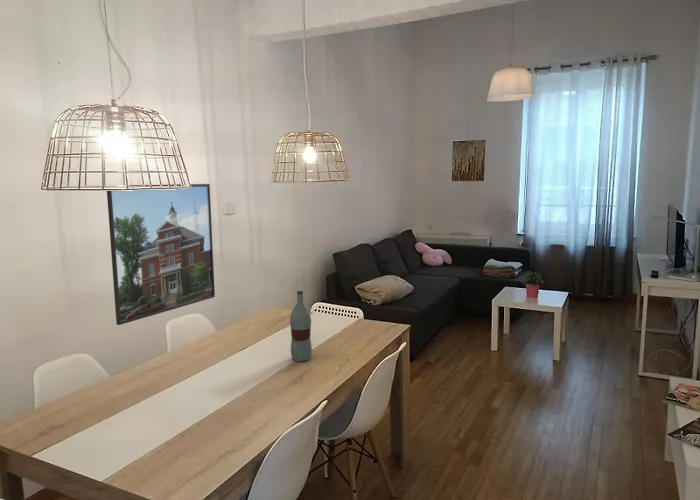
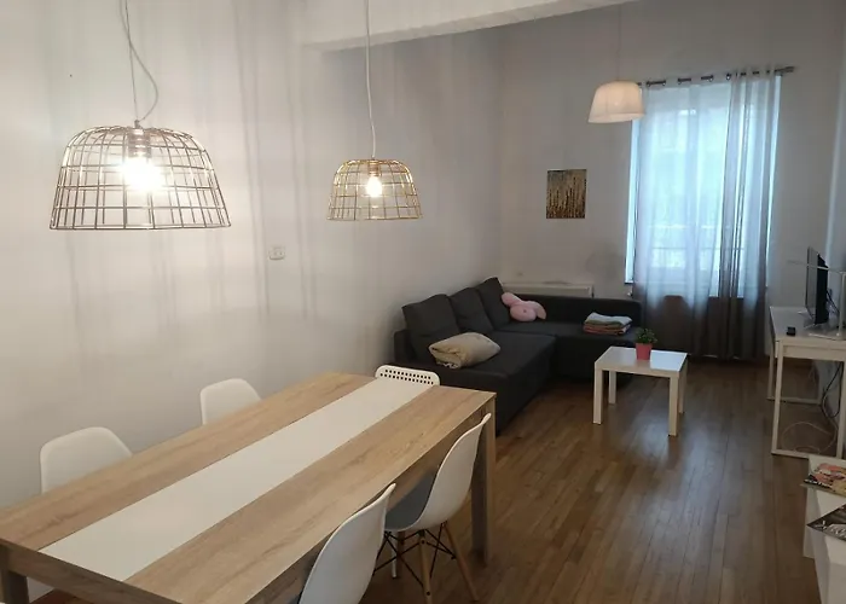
- bottle (300, 324)
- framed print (167, 248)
